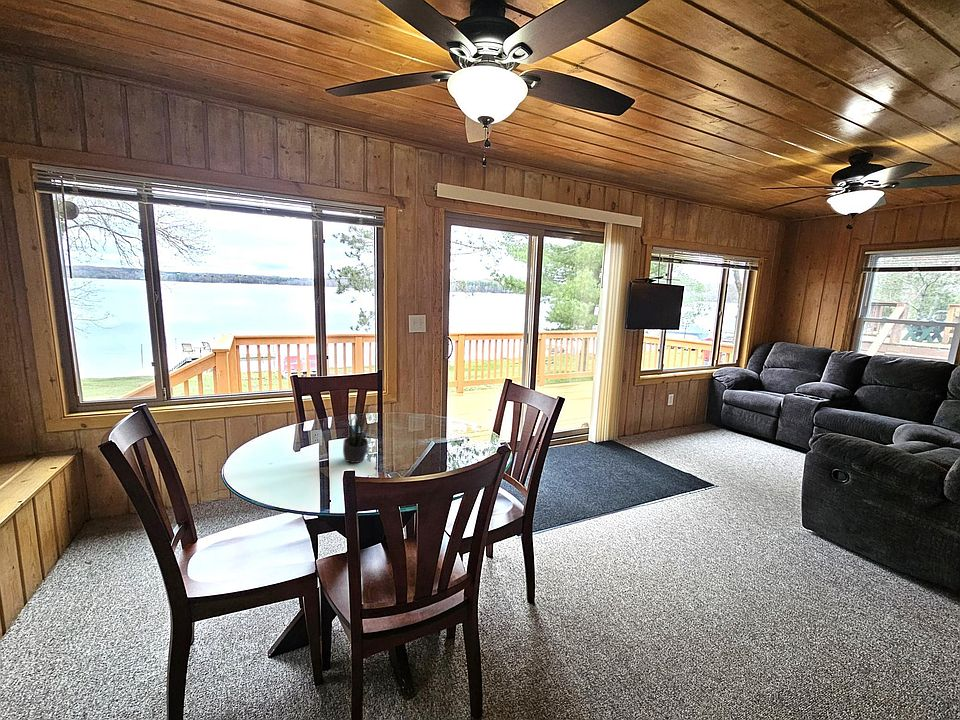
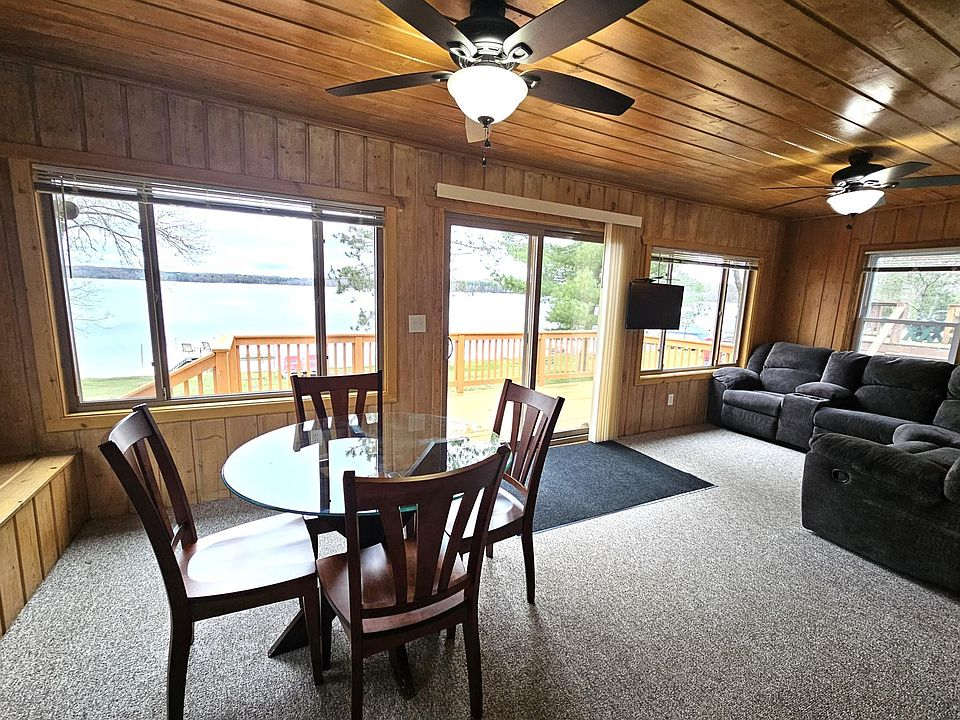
- potted plant (357, 432)
